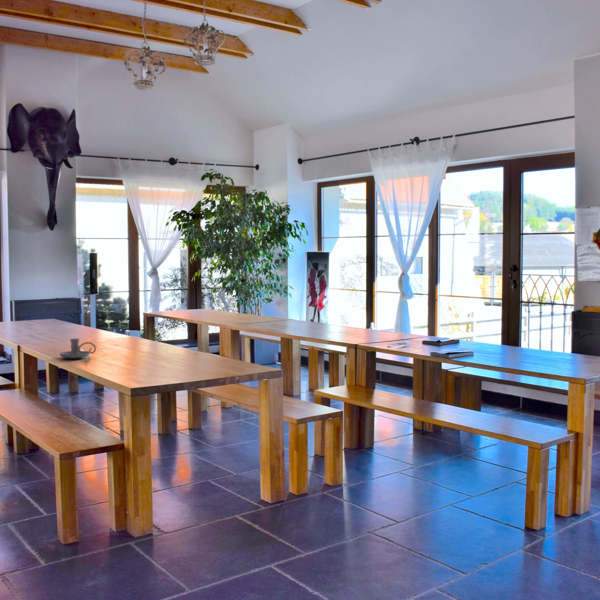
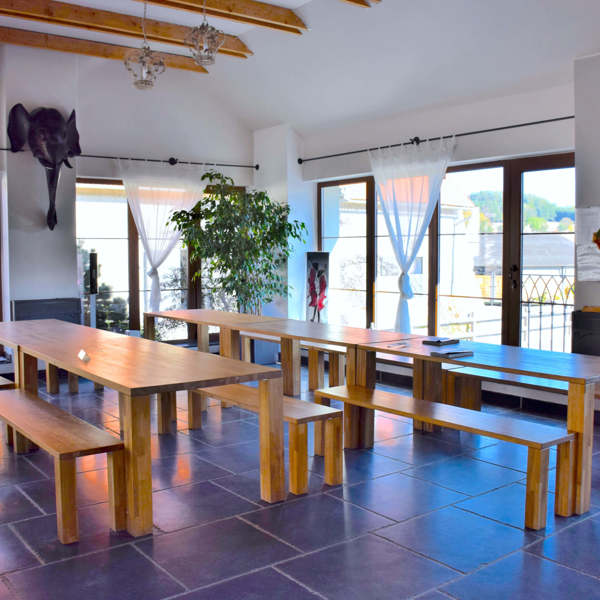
- candle holder (78, 348)
